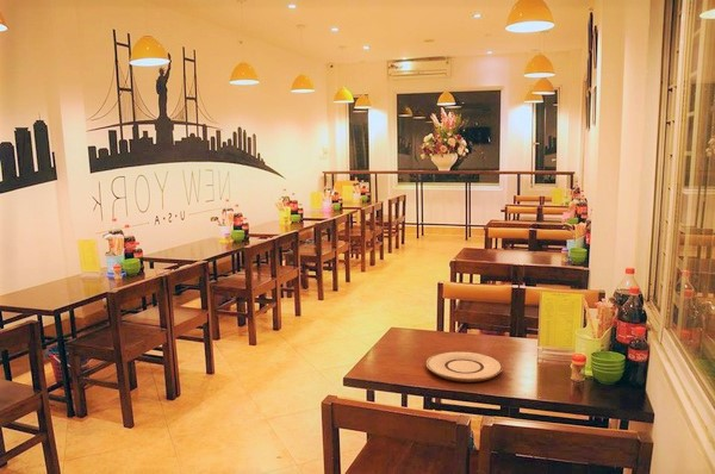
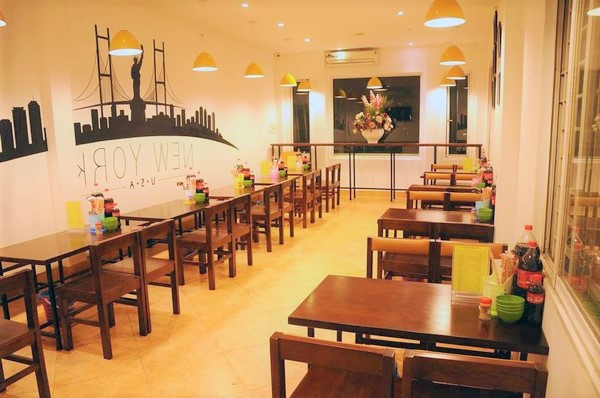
- plate (464, 366)
